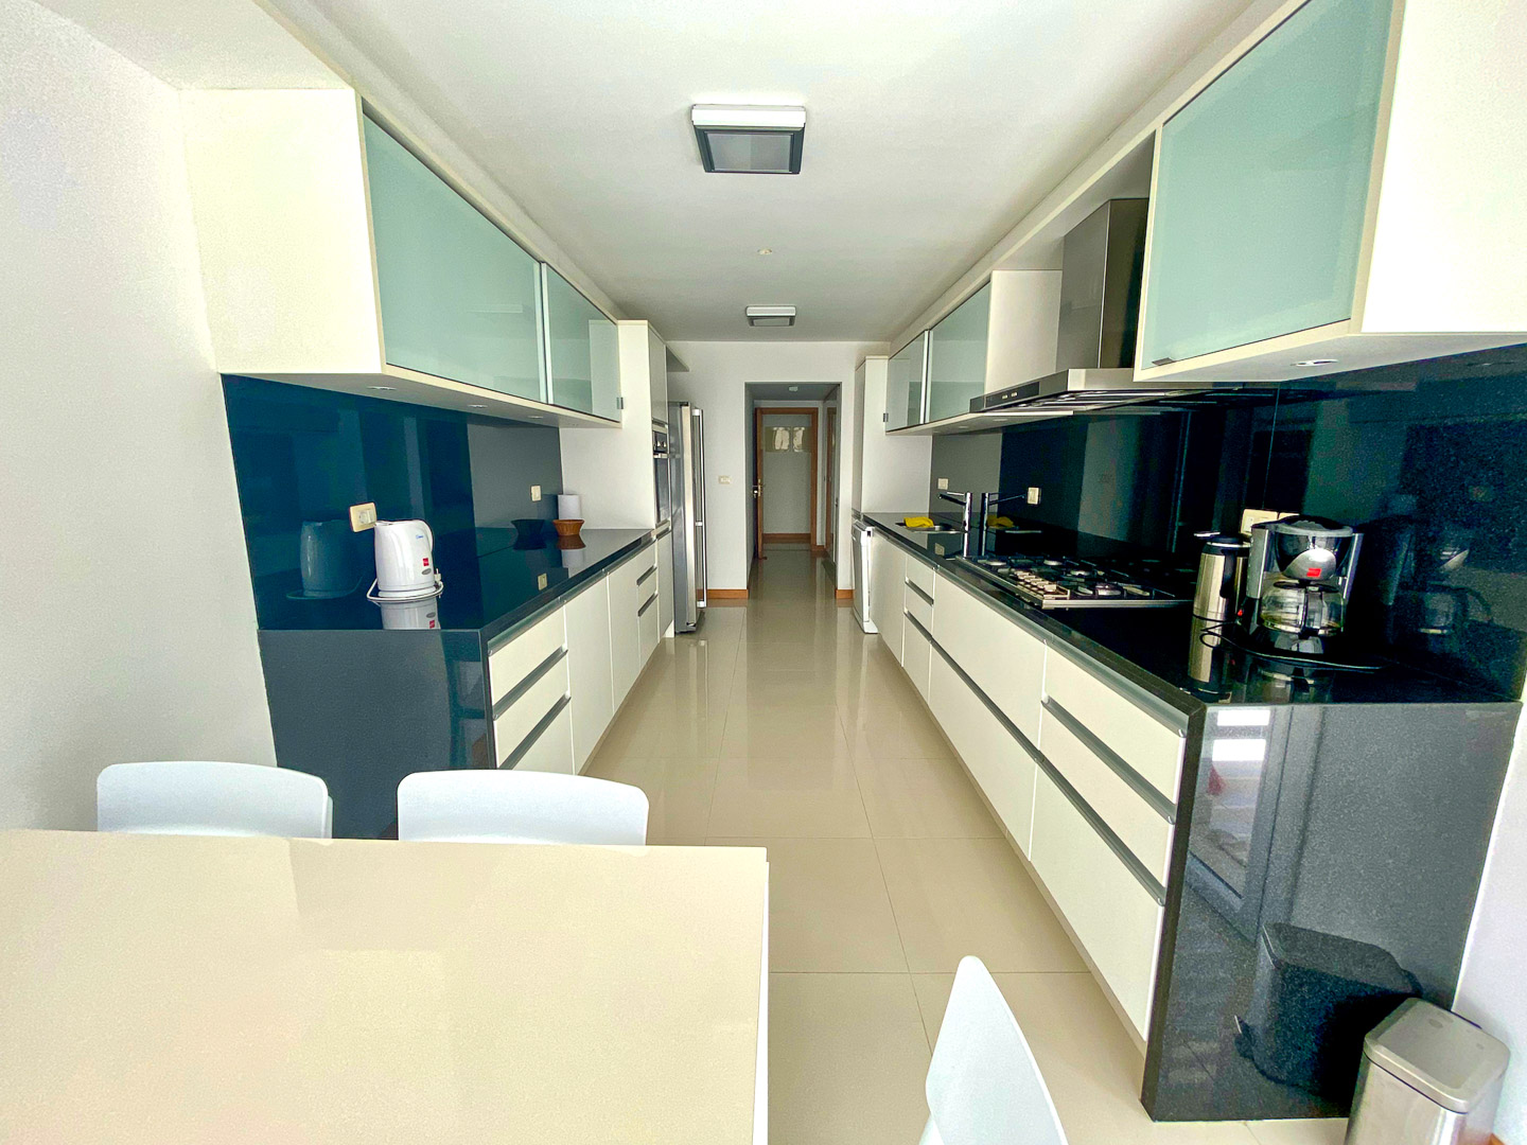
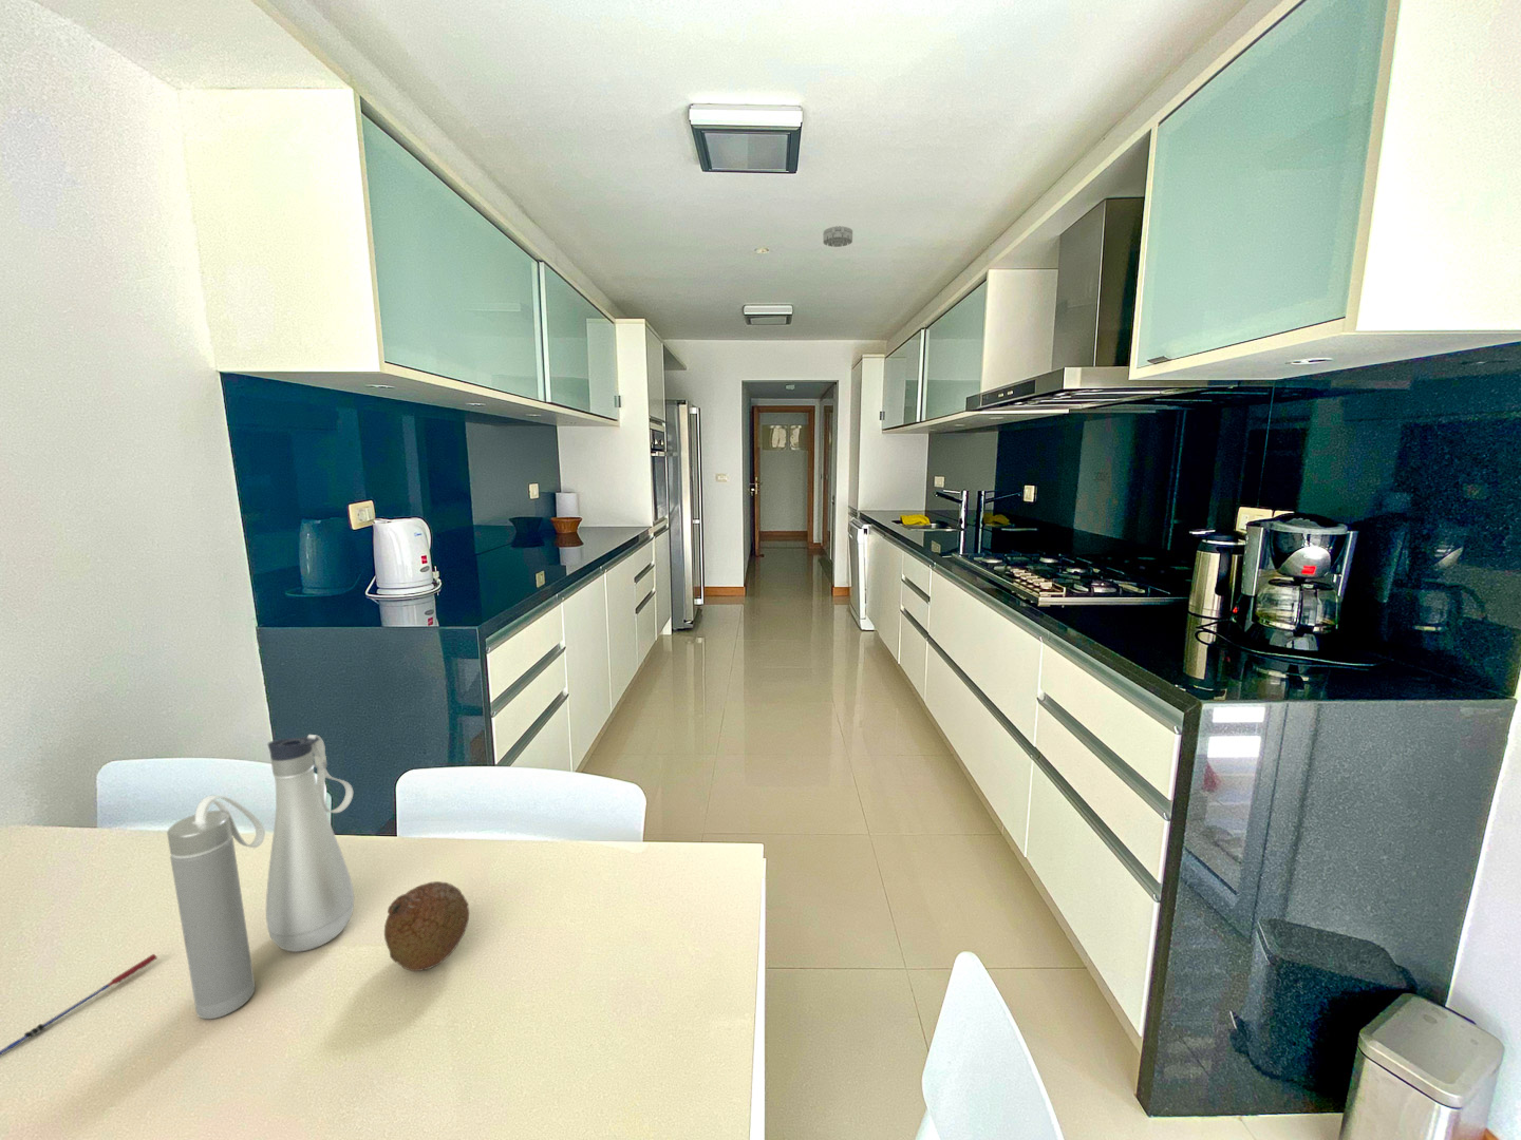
+ pen (71, 1007)
+ fruit (426, 922)
+ smoke detector (837, 236)
+ water bottle (278, 851)
